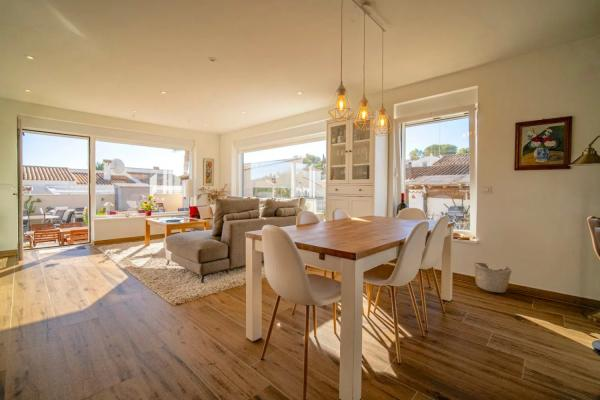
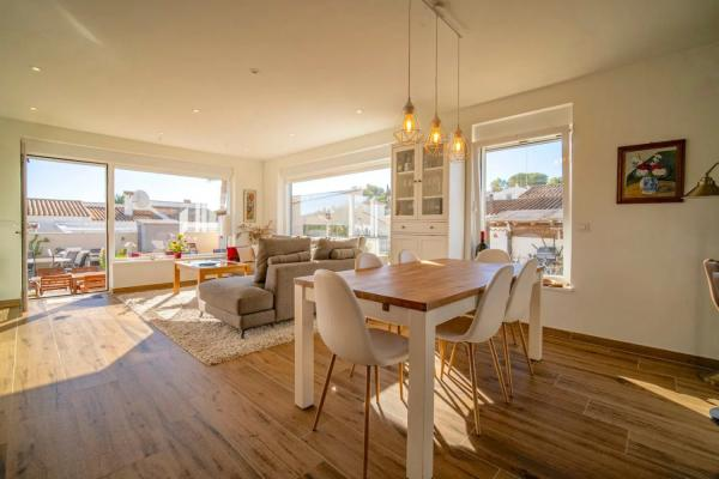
- basket (492, 276)
